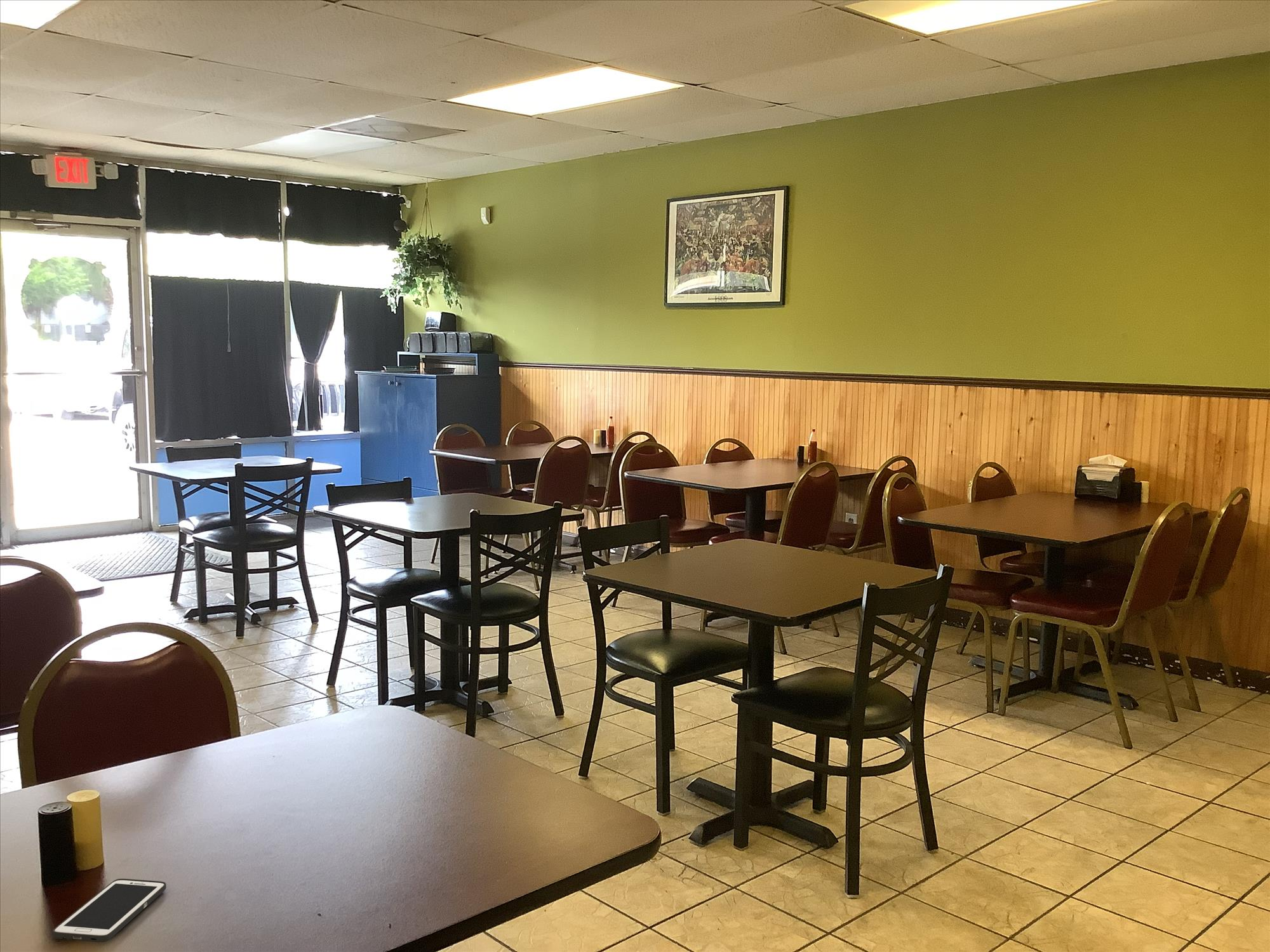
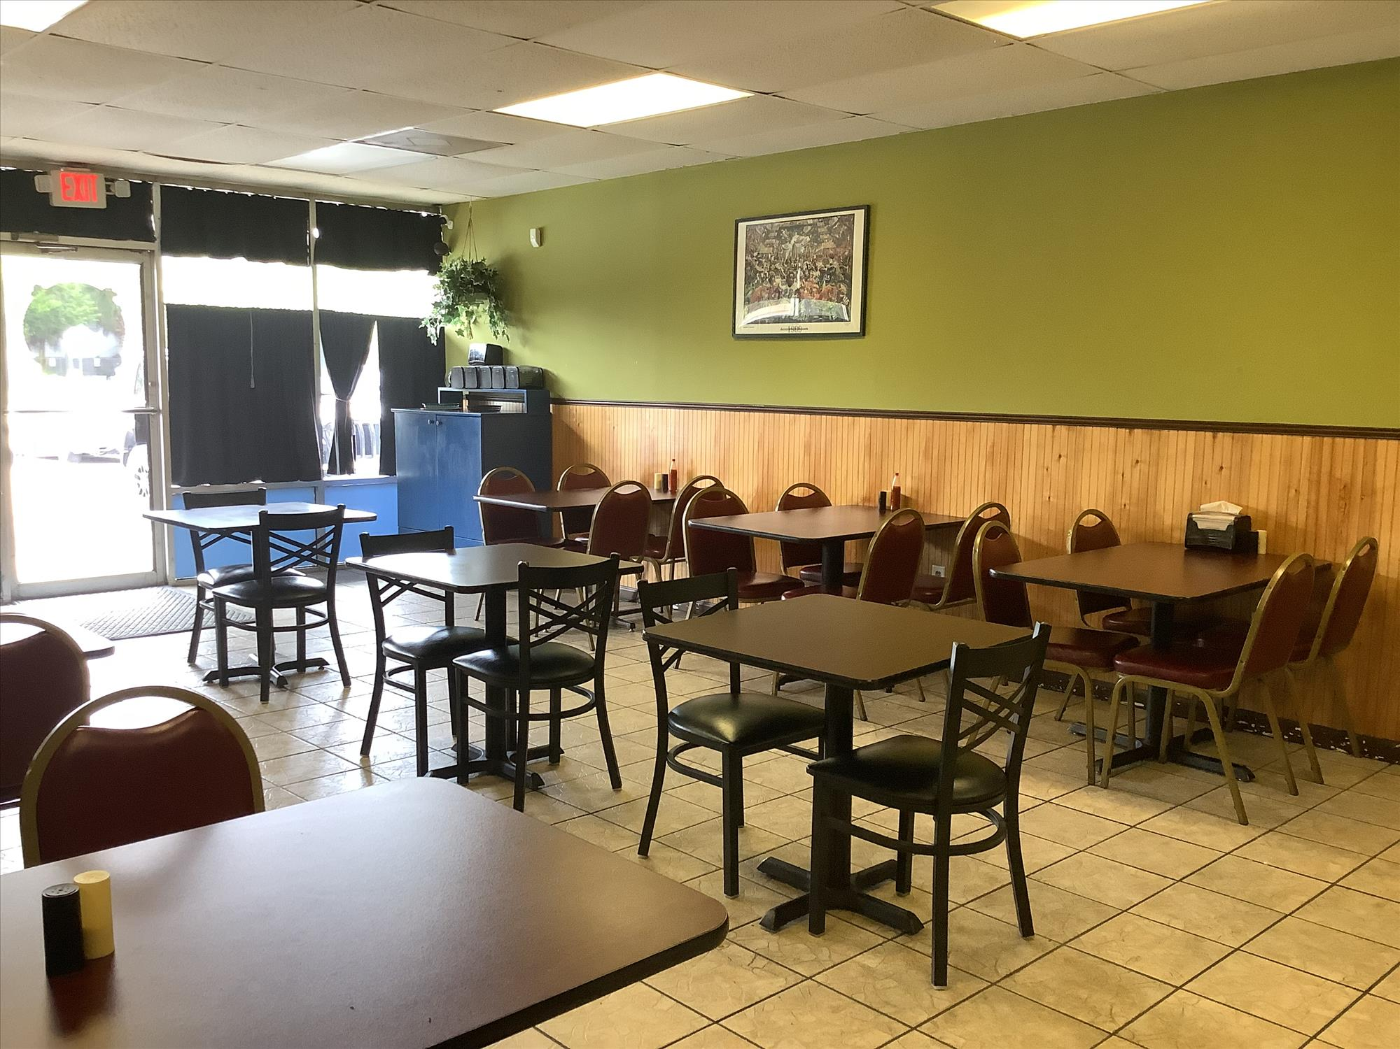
- cell phone (112, 909)
